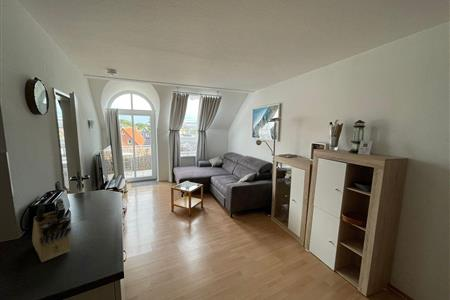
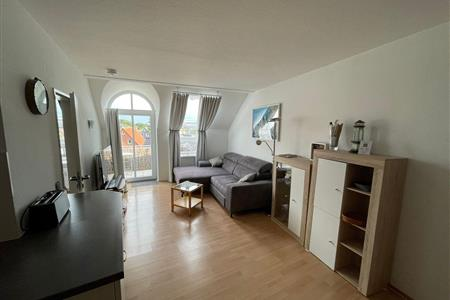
- knife block (50, 223)
